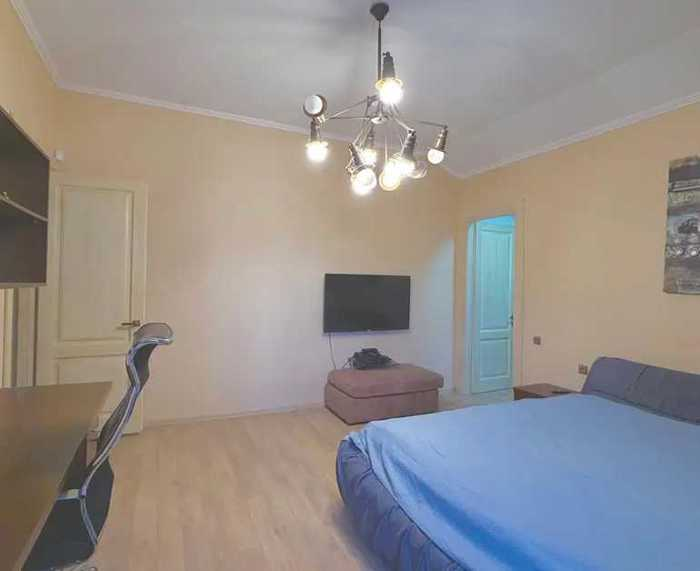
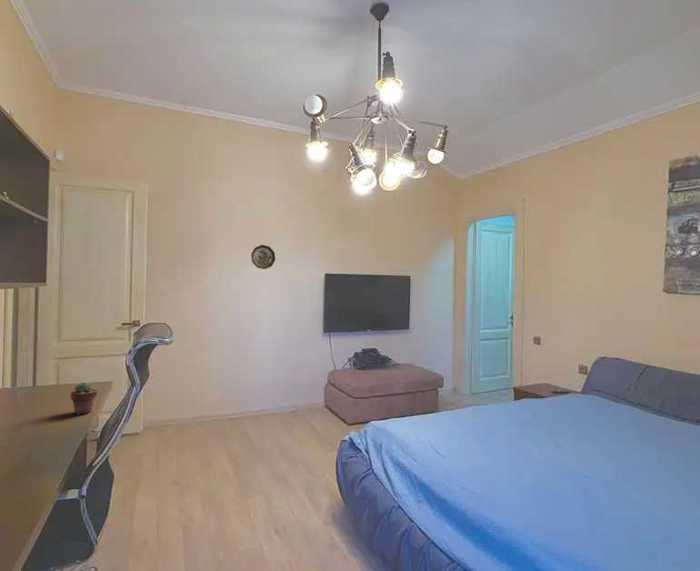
+ decorative plate (263, 257)
+ potted succulent (83, 397)
